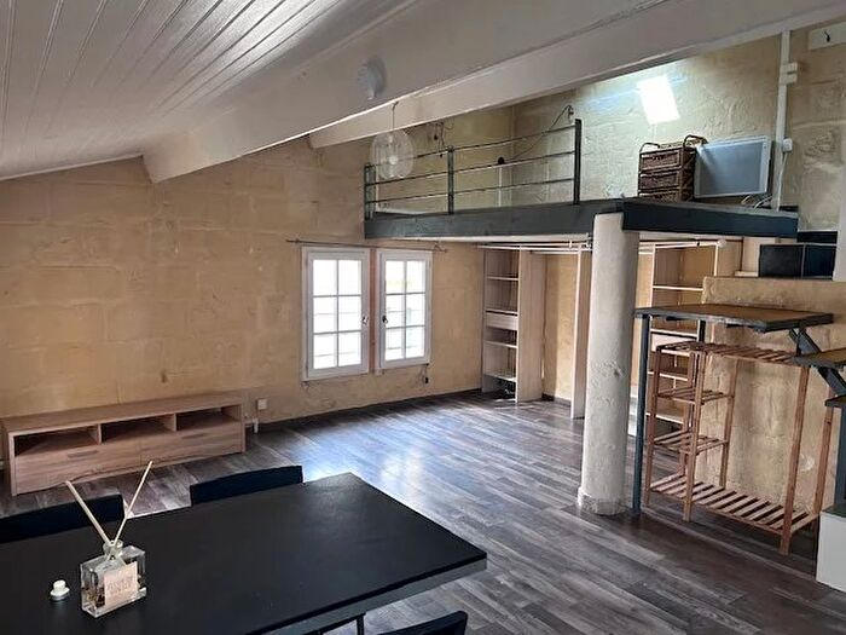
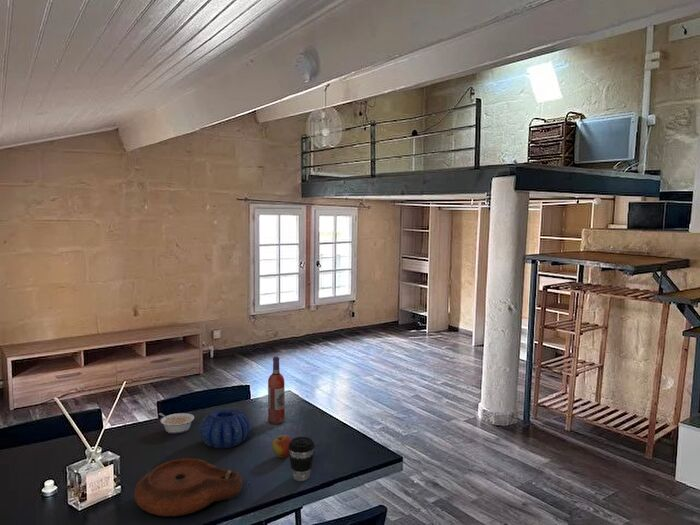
+ decorative bowl (225, 427)
+ plate (185, 487)
+ coffee cup (301, 459)
+ wine bottle (276, 389)
+ apple (282, 446)
+ legume (176, 423)
